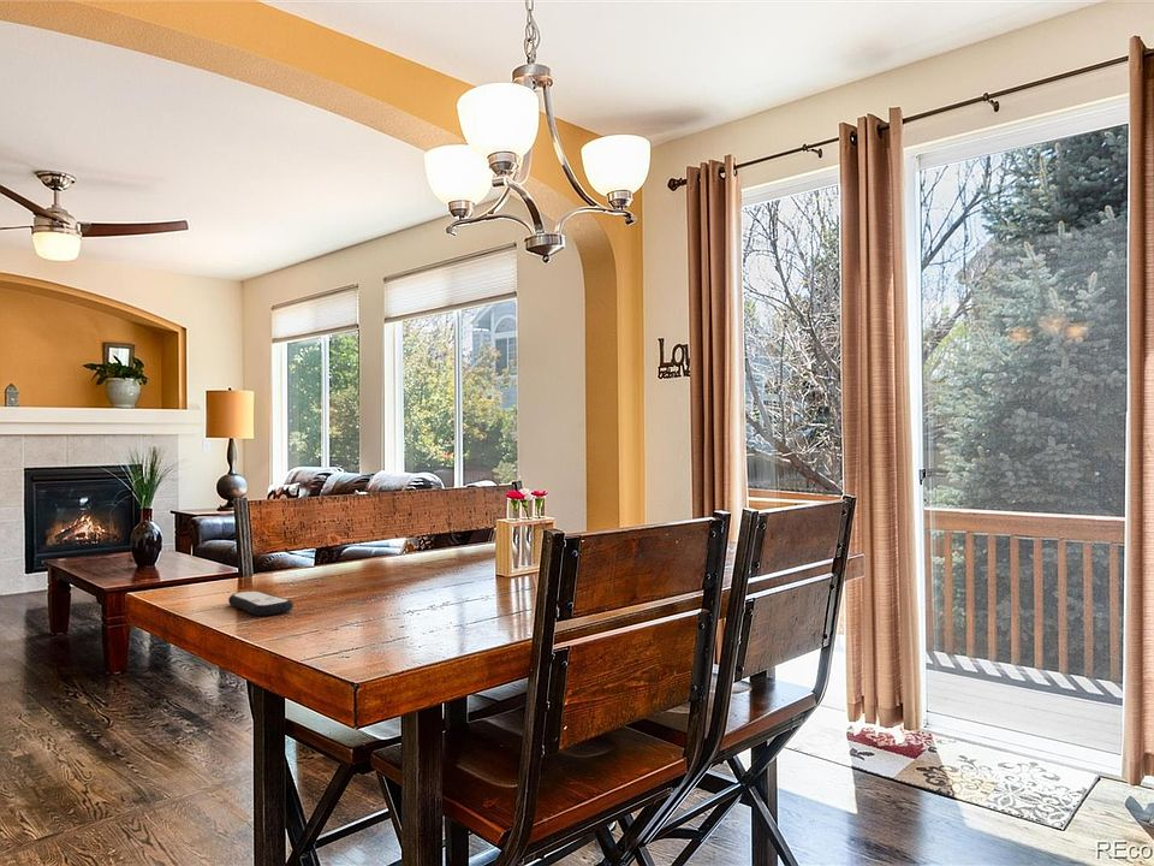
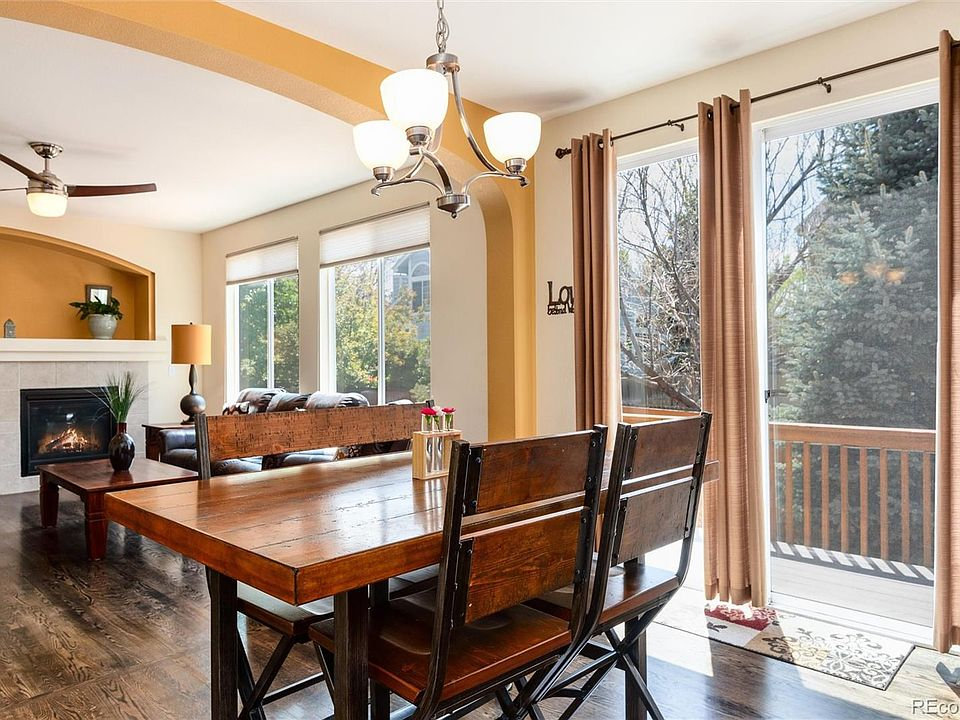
- remote control (258, 601)
